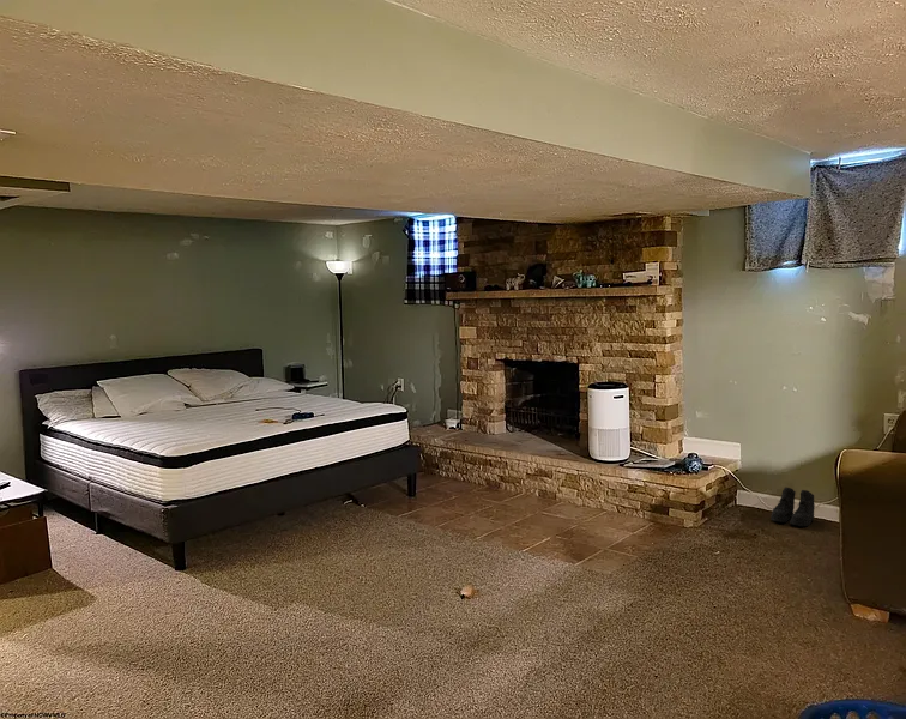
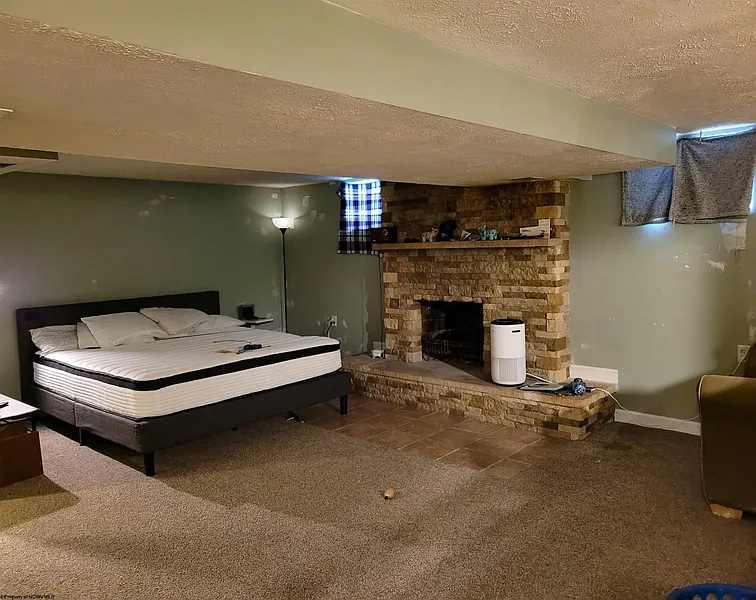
- boots (792, 504)
